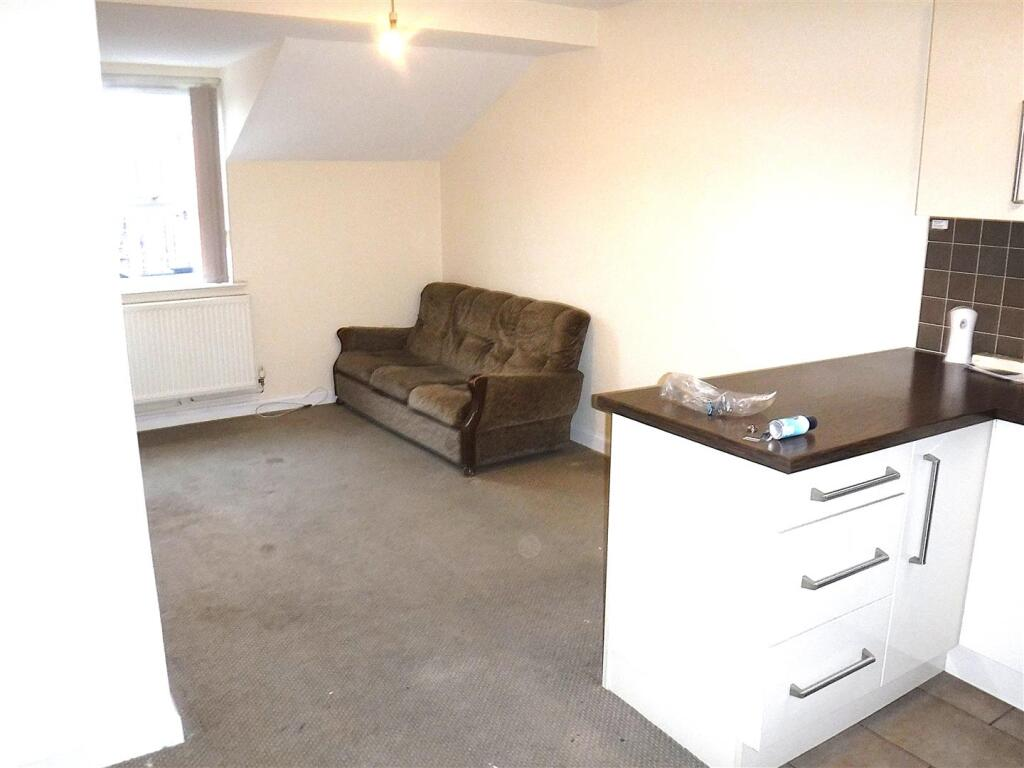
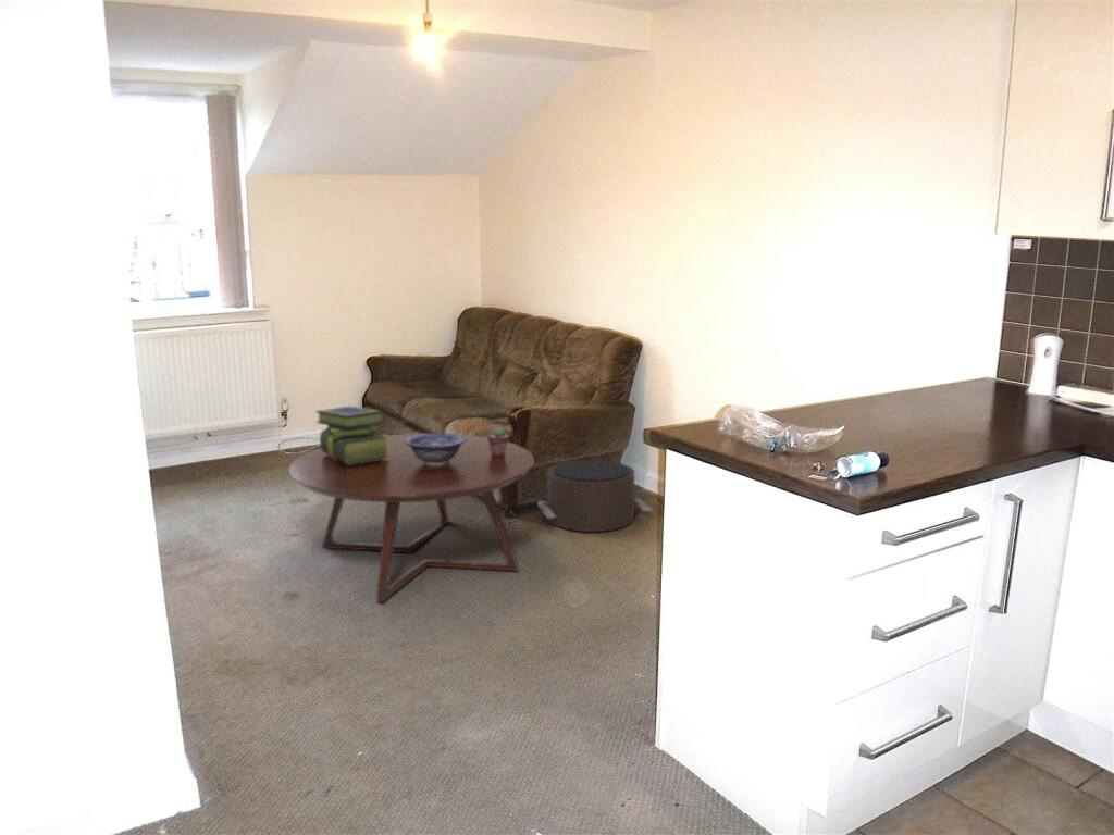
+ stack of books (350, 433)
+ pouf (591, 496)
+ decorative bowl (435, 450)
+ coffee table (414, 501)
+ potted succulent (498, 439)
